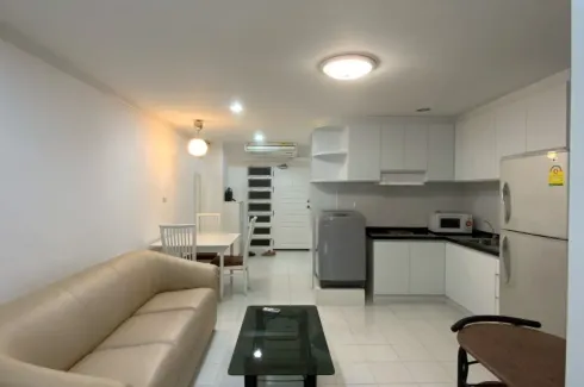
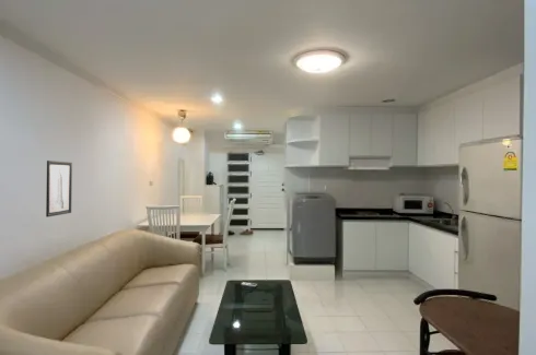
+ wall art (59, 188)
